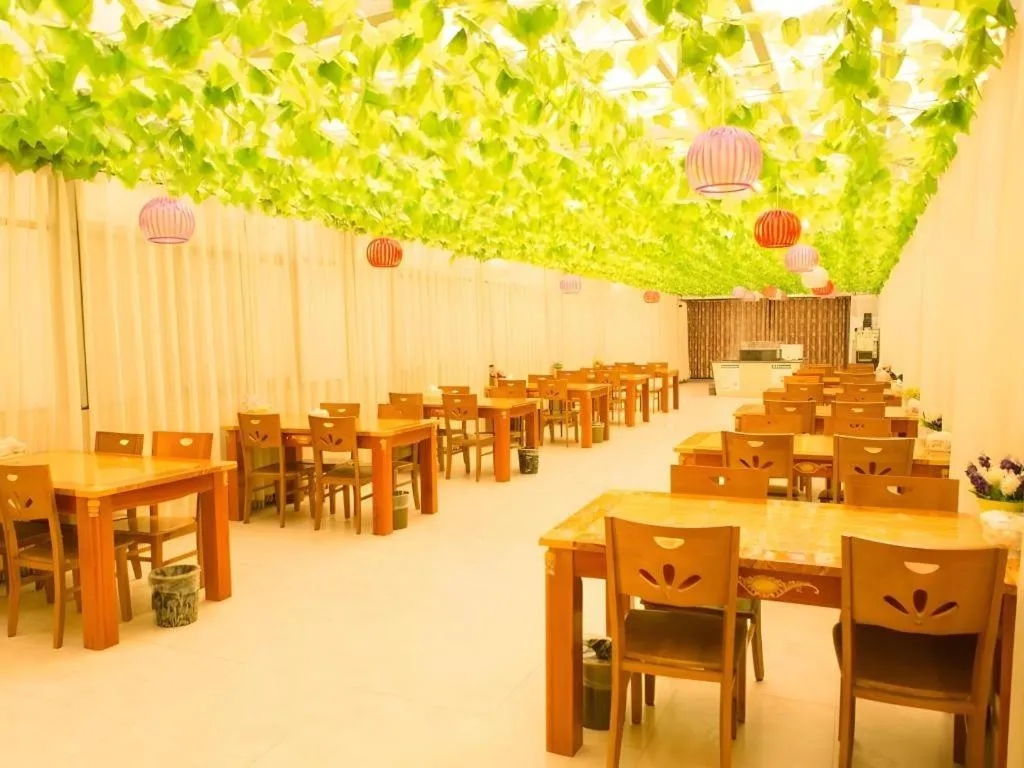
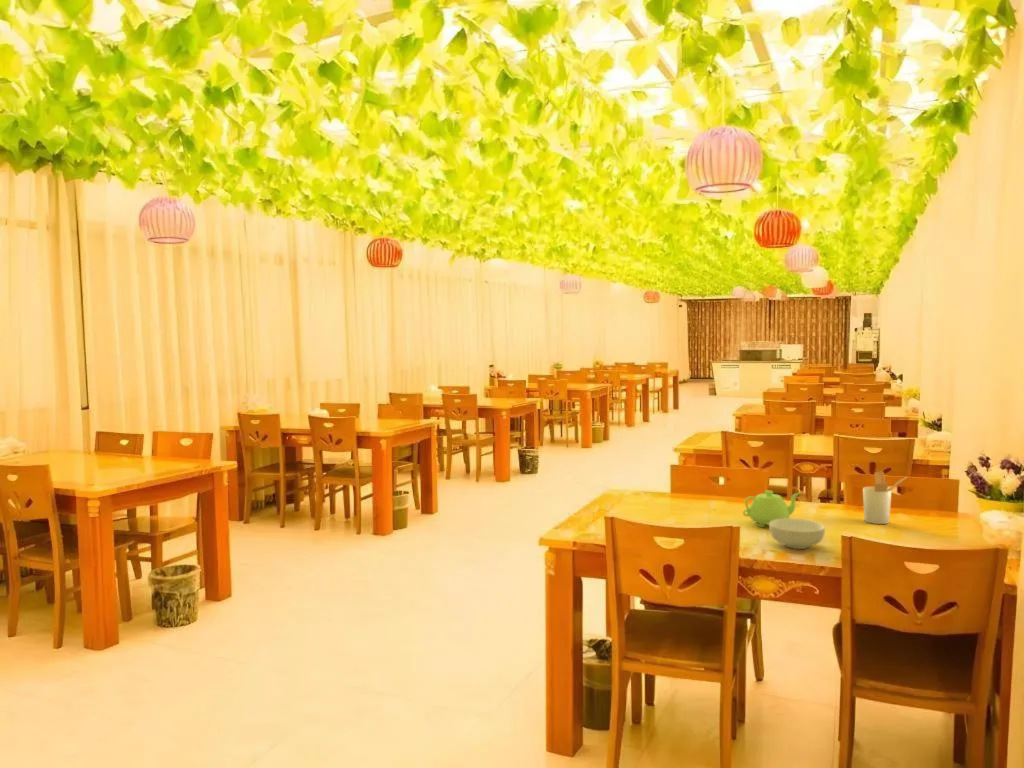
+ teapot (771, 507)
+ utensil holder (884, 498)
+ cereal bowl (796, 534)
